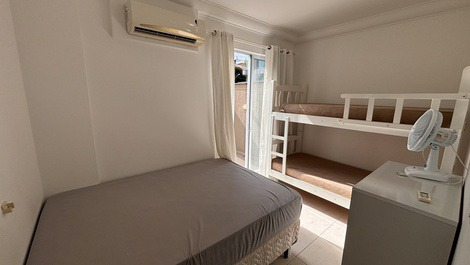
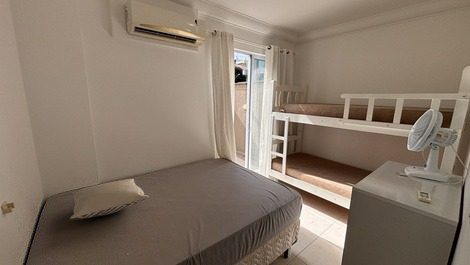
+ pillow (109, 195)
